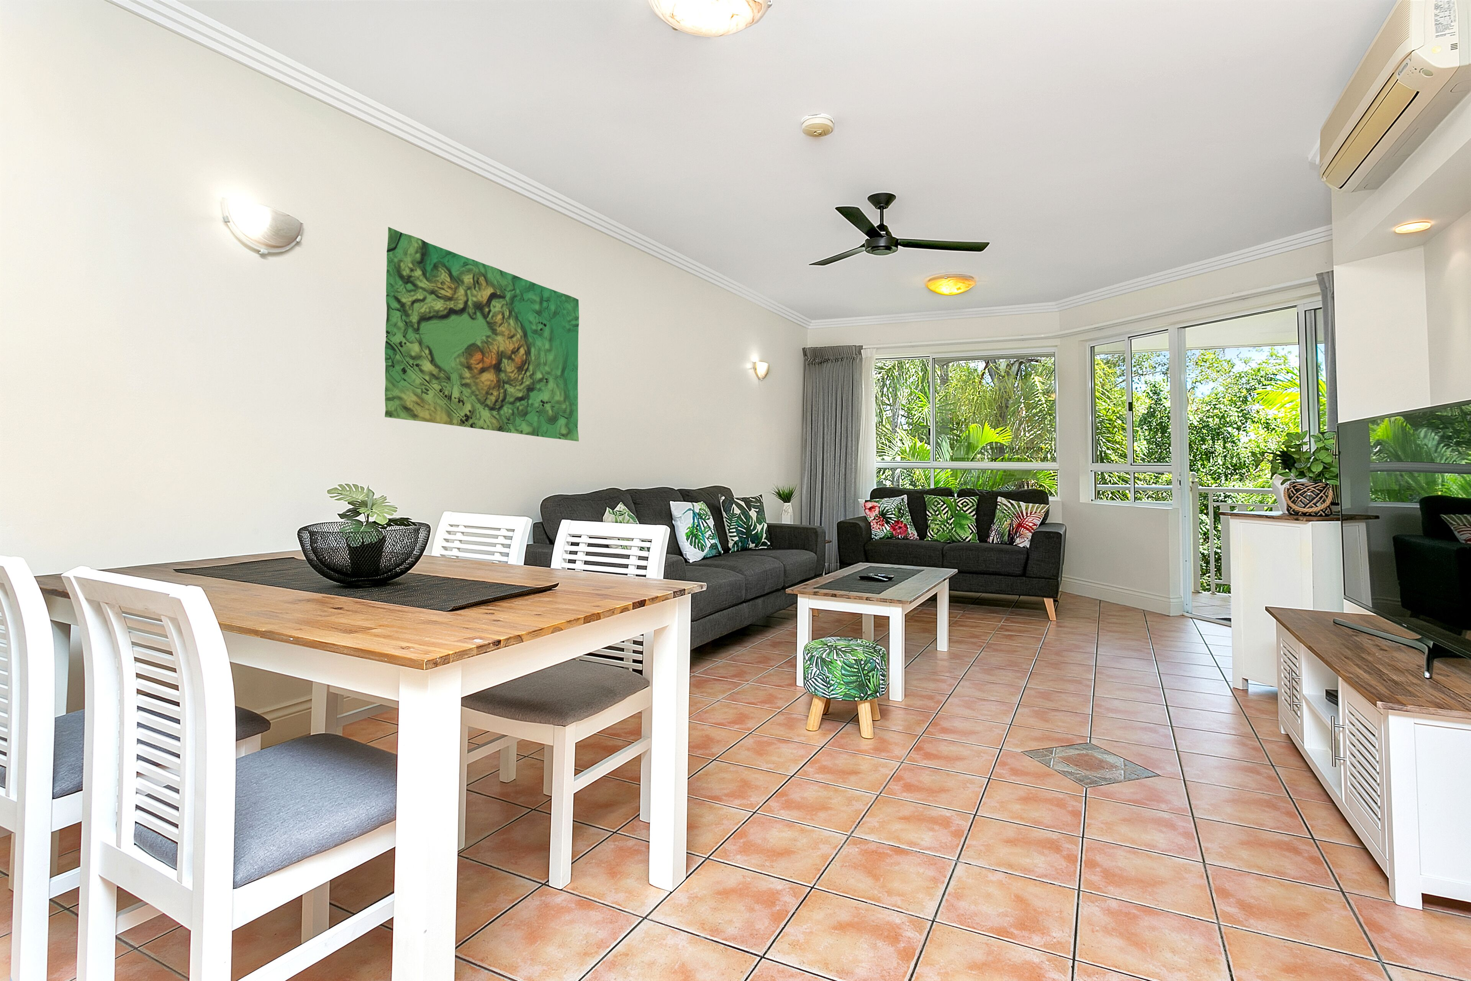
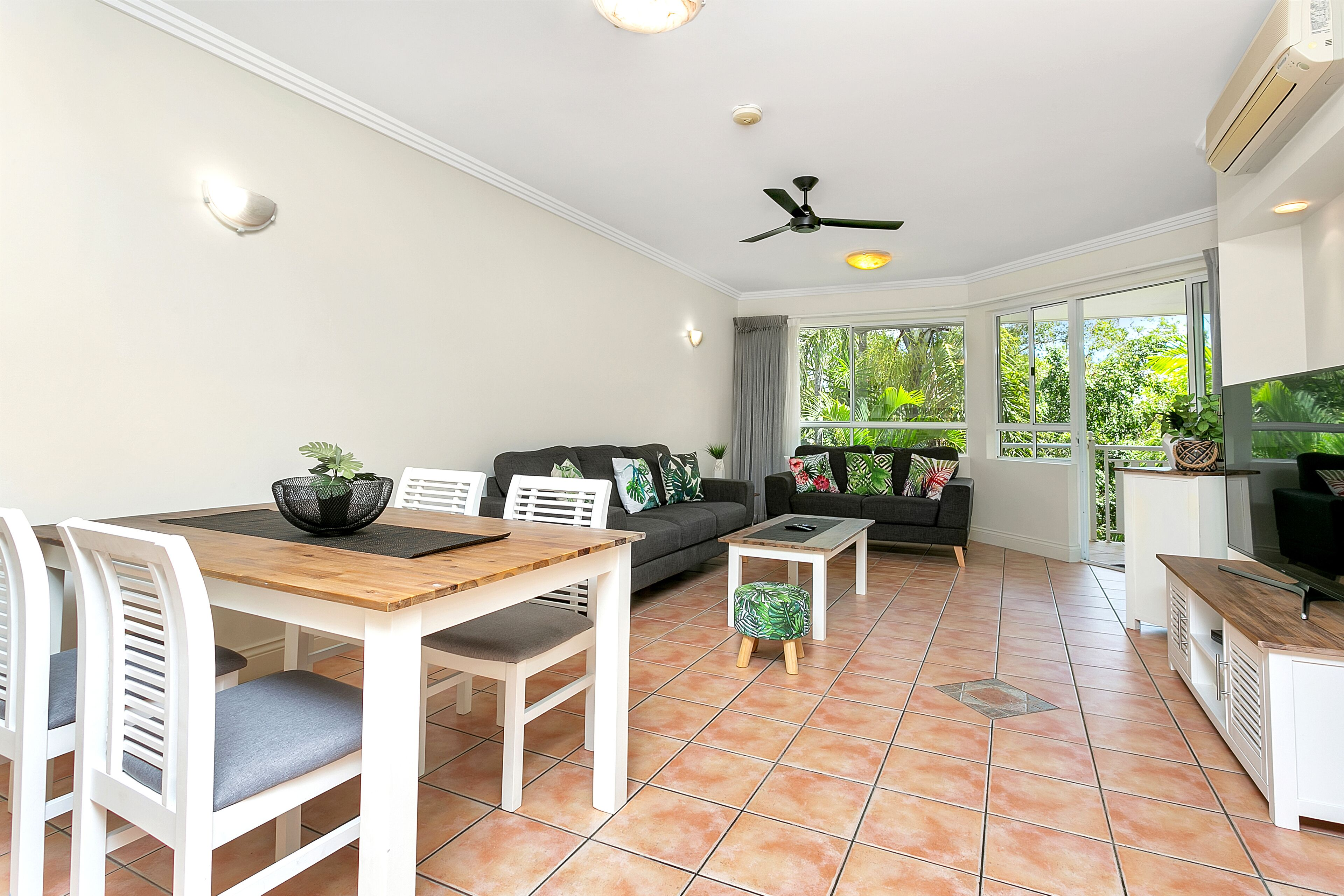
- terrain map (498, 349)
